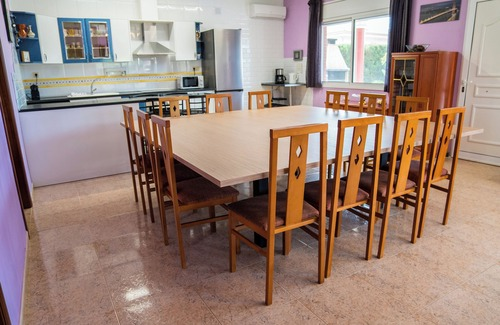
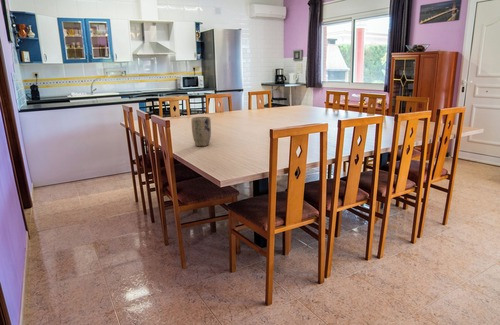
+ plant pot (201, 131)
